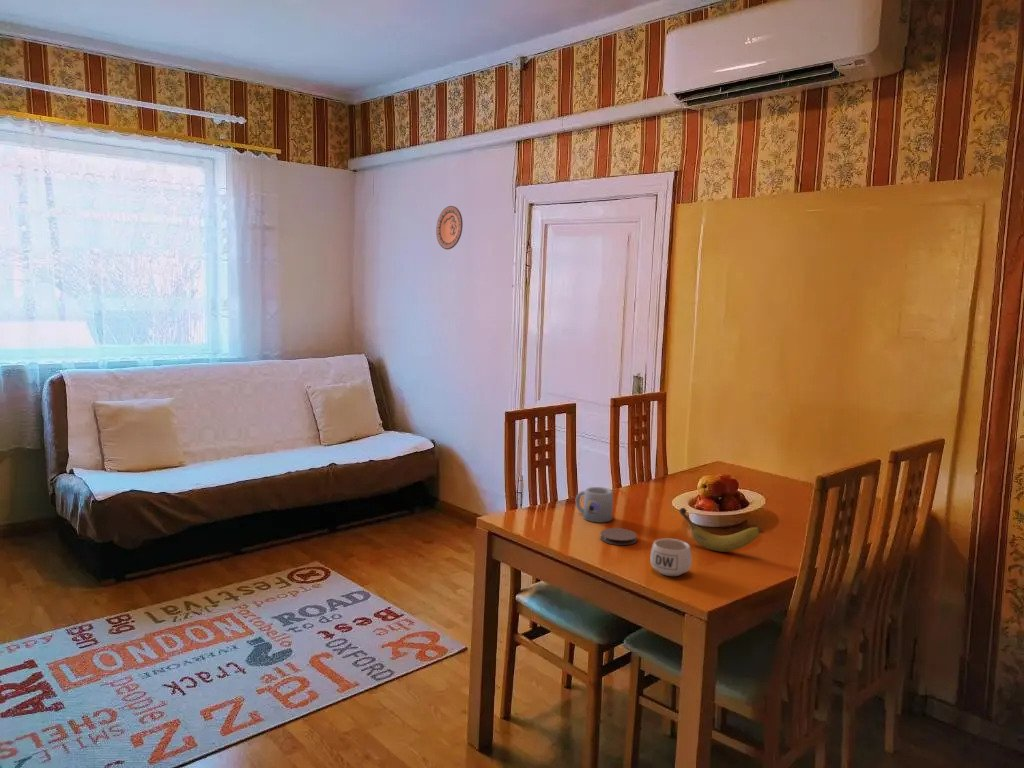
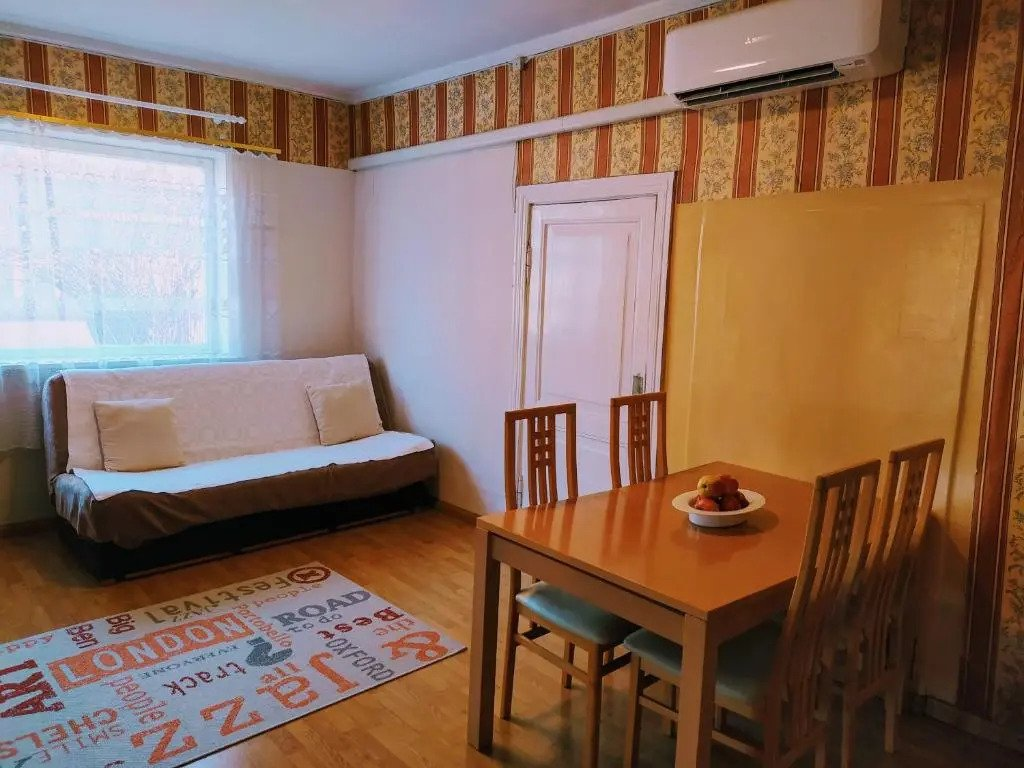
- coaster (618, 536)
- decorative plate (449, 227)
- mug (593, 503)
- mug (672, 556)
- fruit (717, 535)
